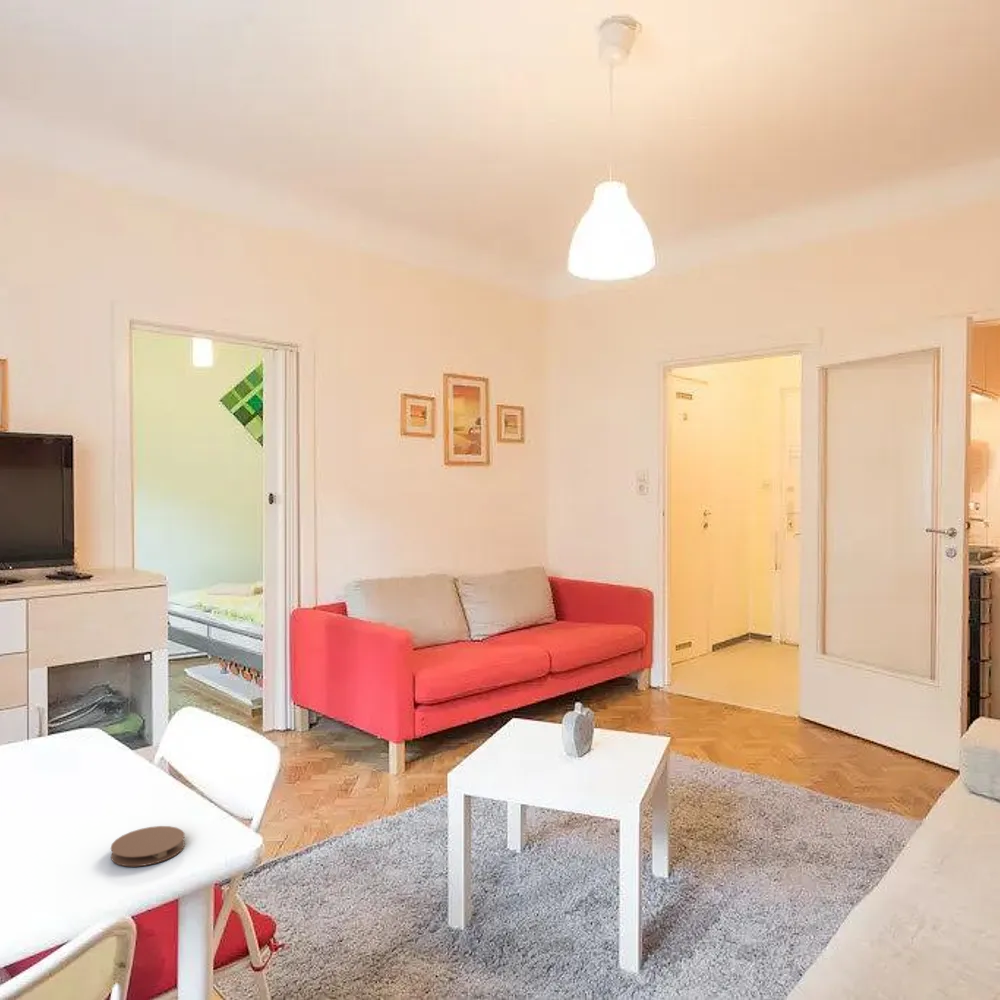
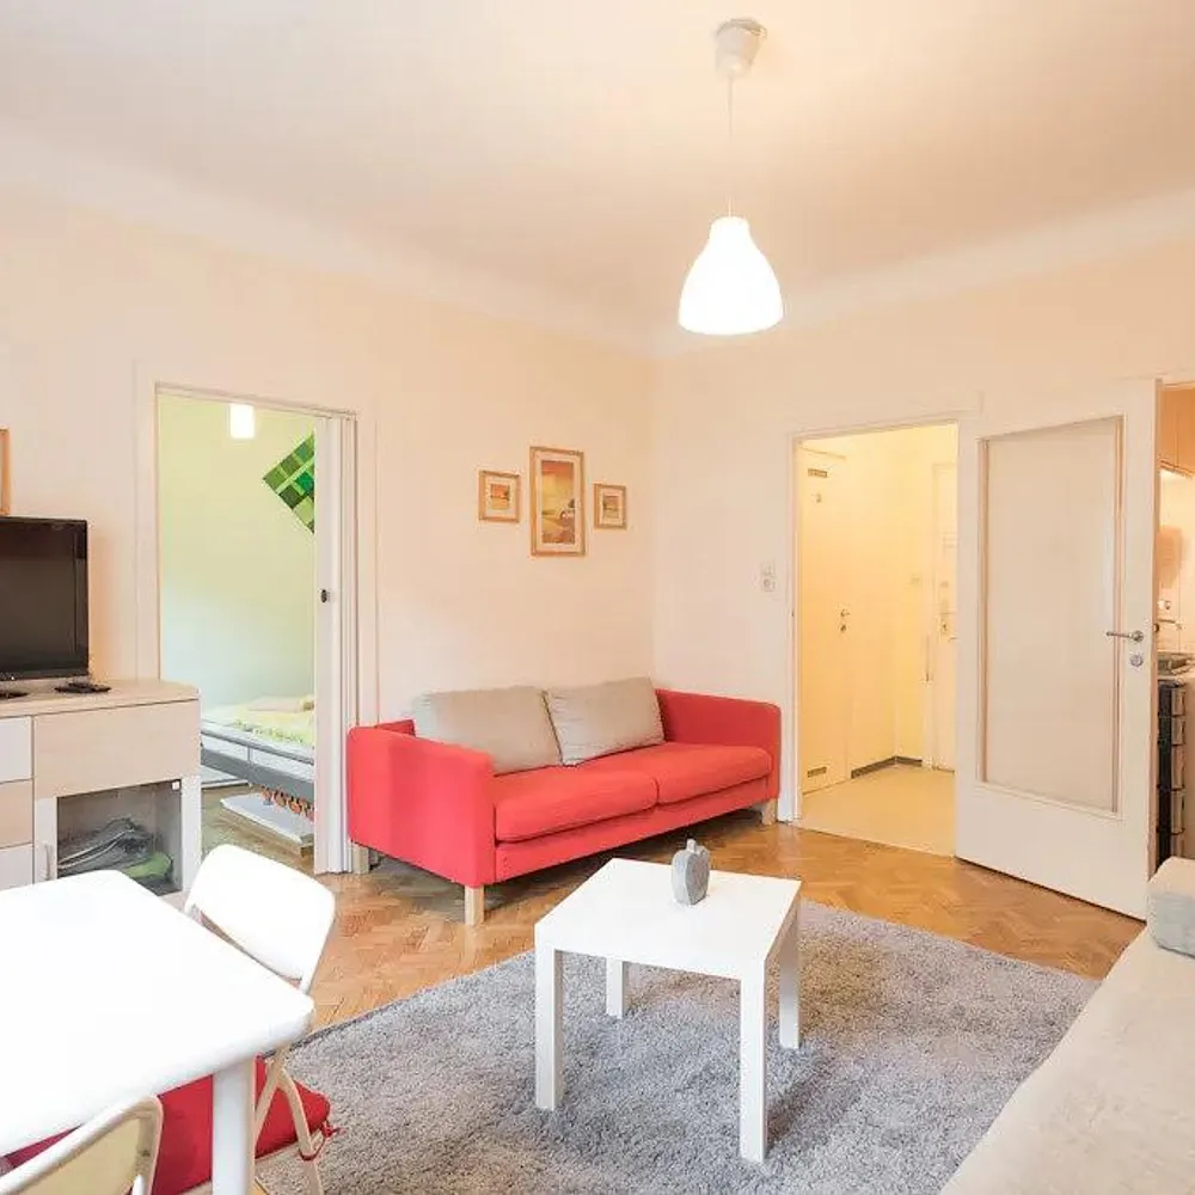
- coaster (148, 845)
